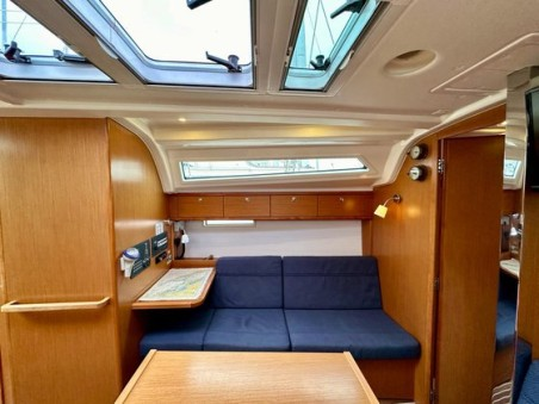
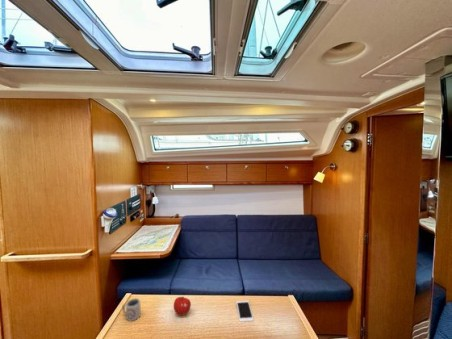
+ cup (131, 309)
+ fruit (182, 304)
+ cell phone (244, 310)
